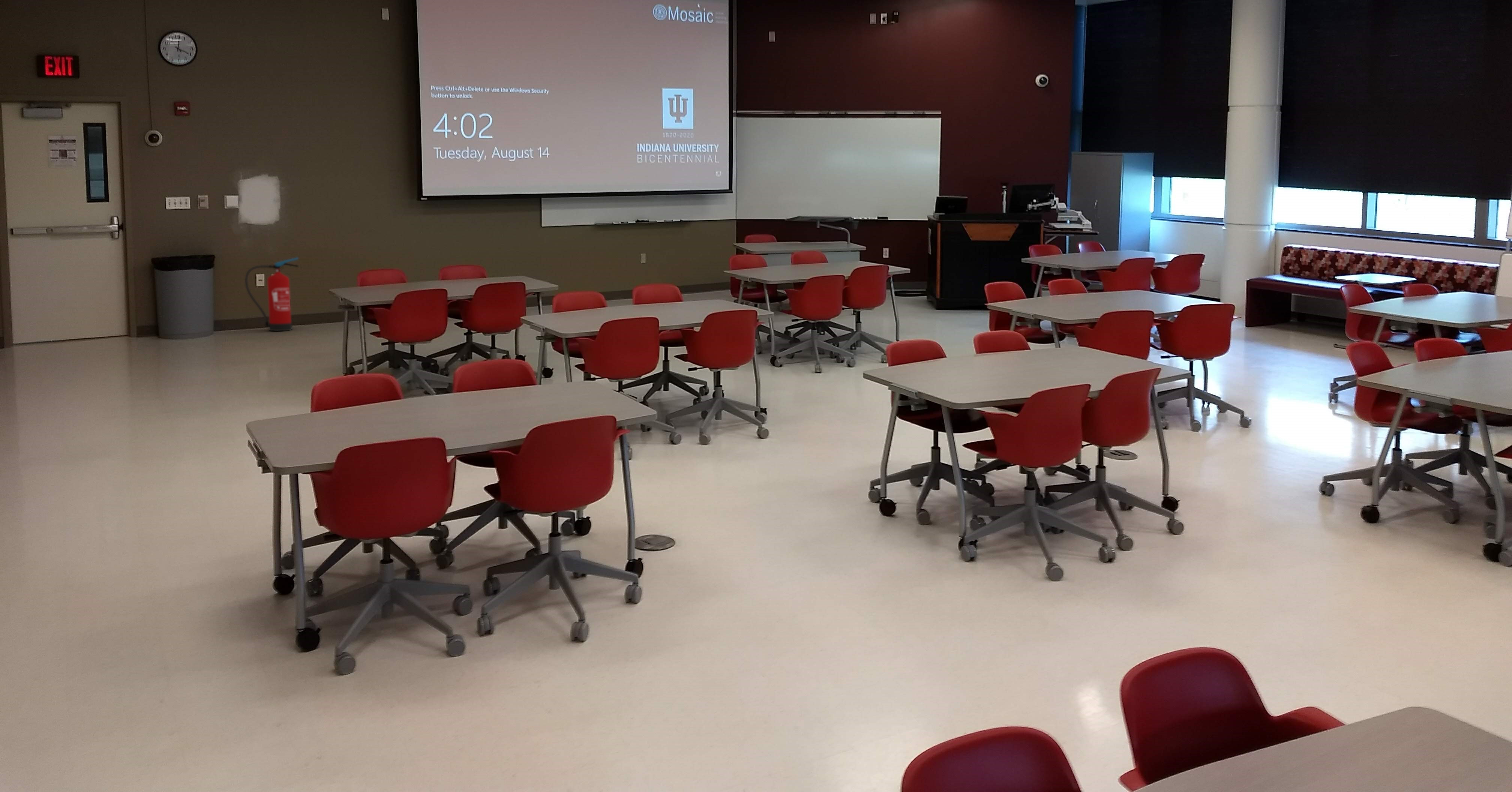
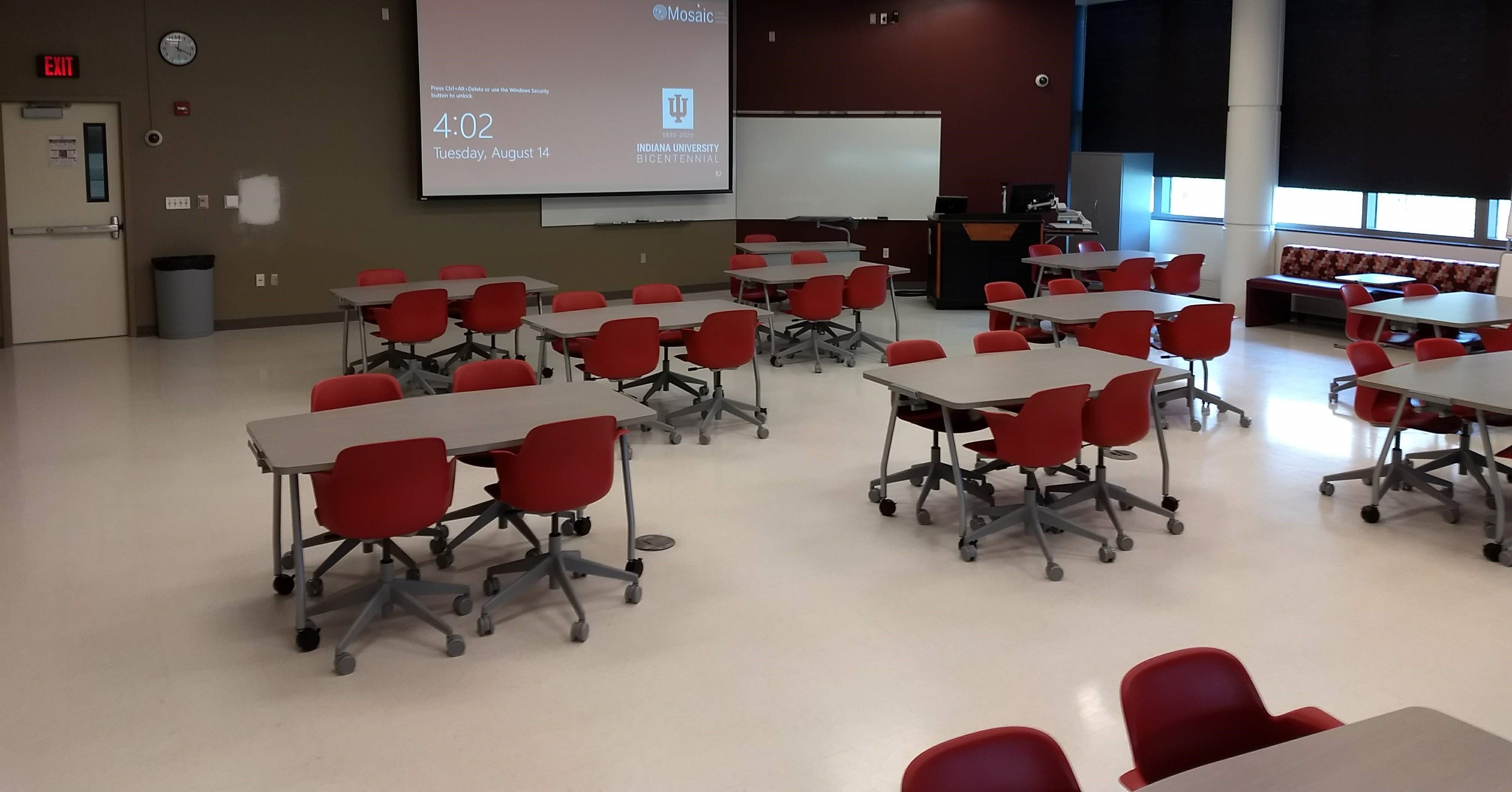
- fire extinguisher (273, 294)
